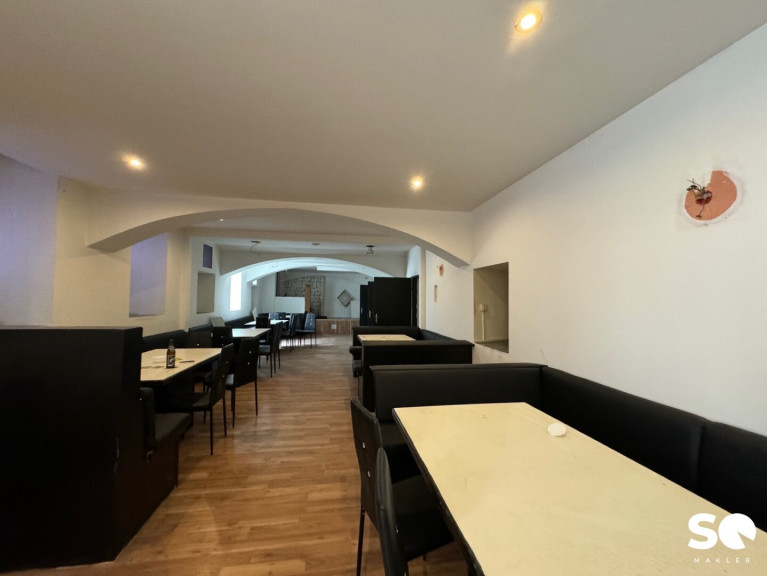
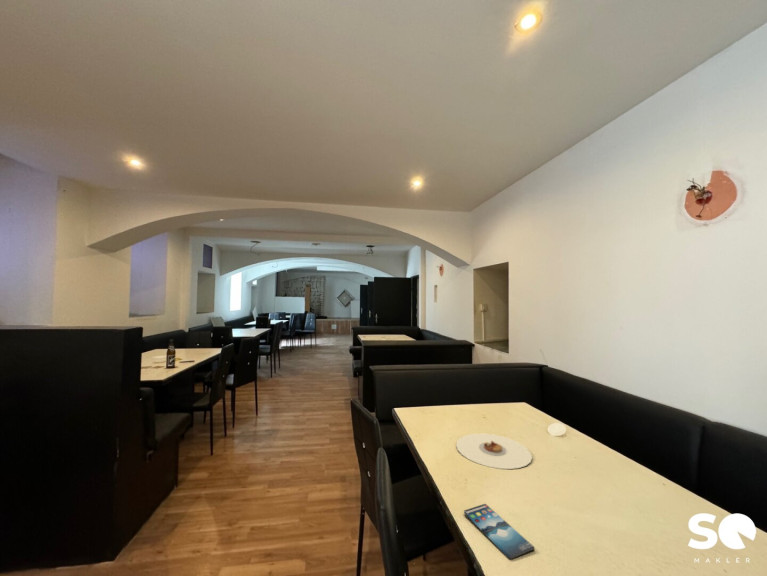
+ plate (492, 446)
+ smartphone (496, 528)
